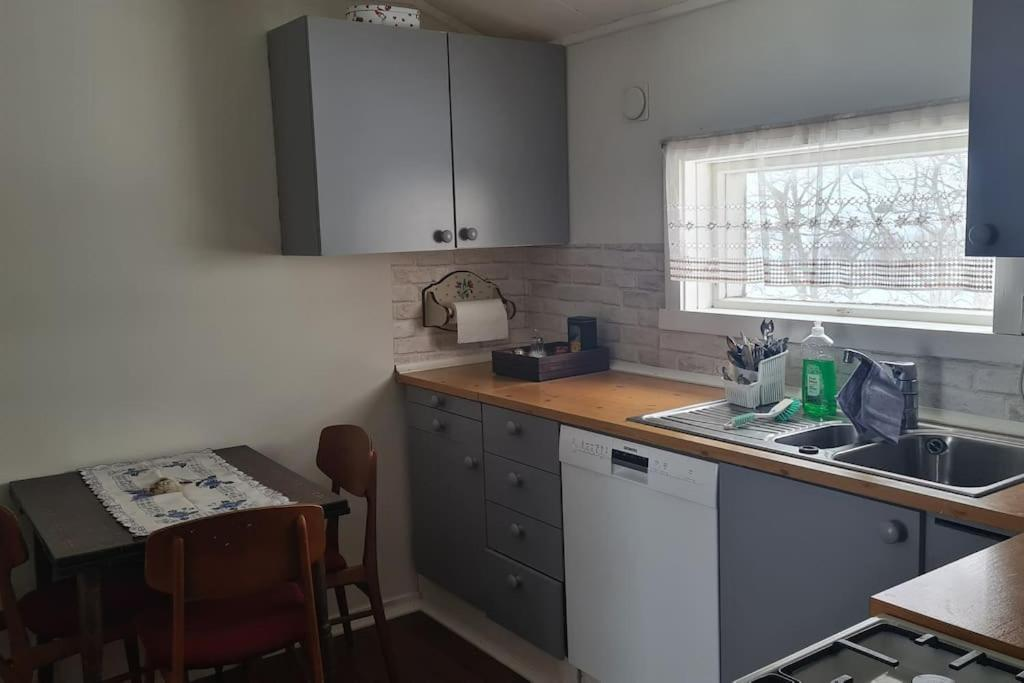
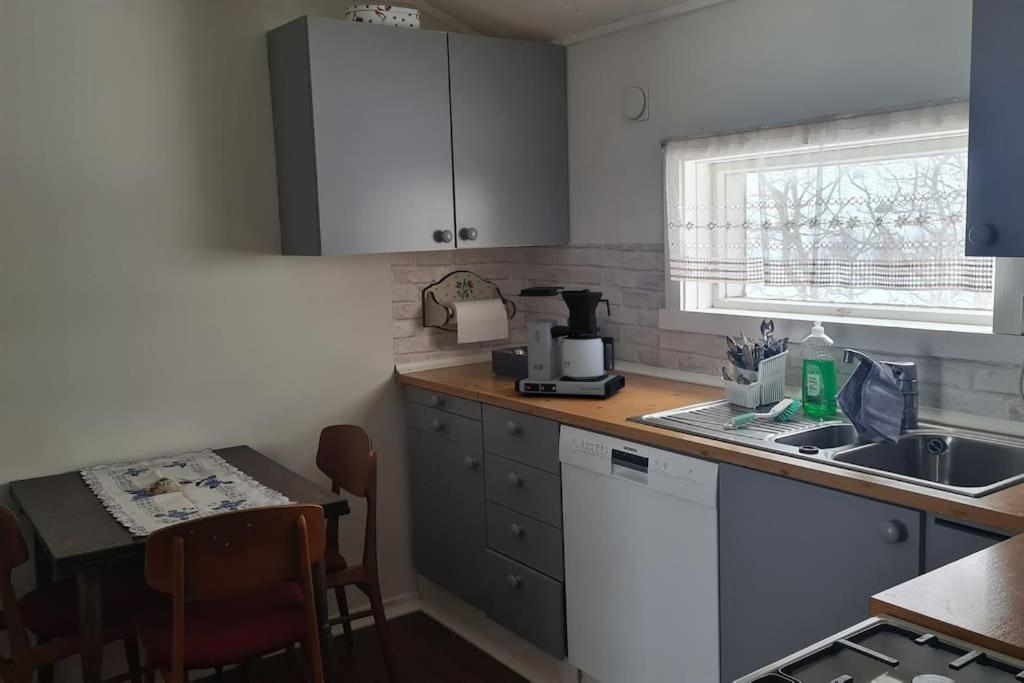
+ coffee maker (569, 341)
